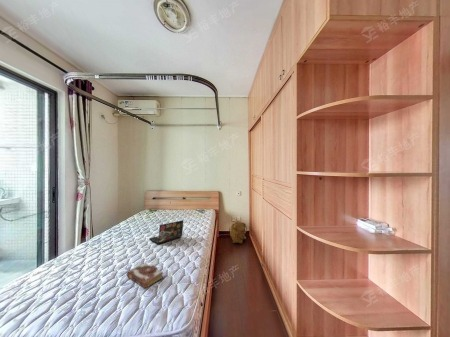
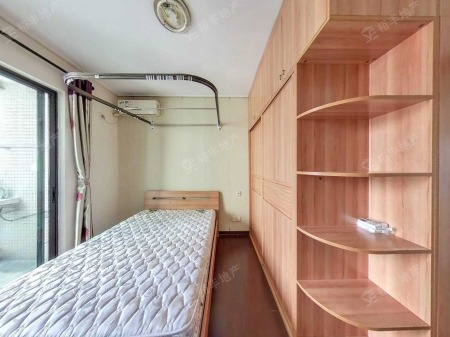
- backpack (238, 232)
- laptop (166, 229)
- book (145, 274)
